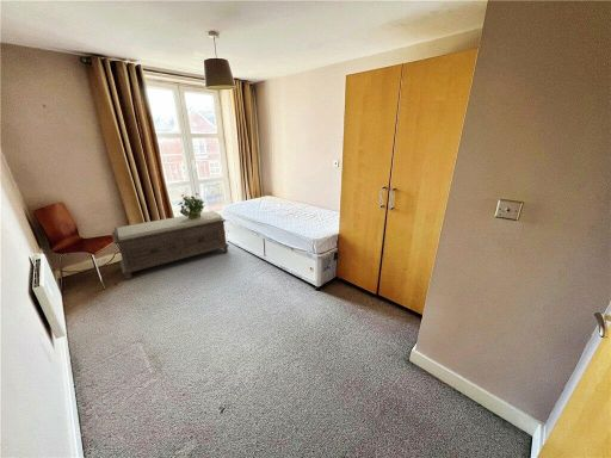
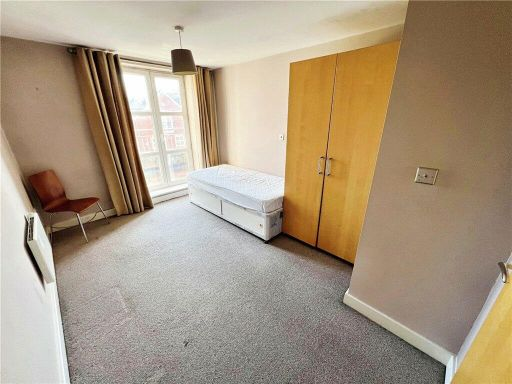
- potted plant (192, 205)
- bench (175, 241)
